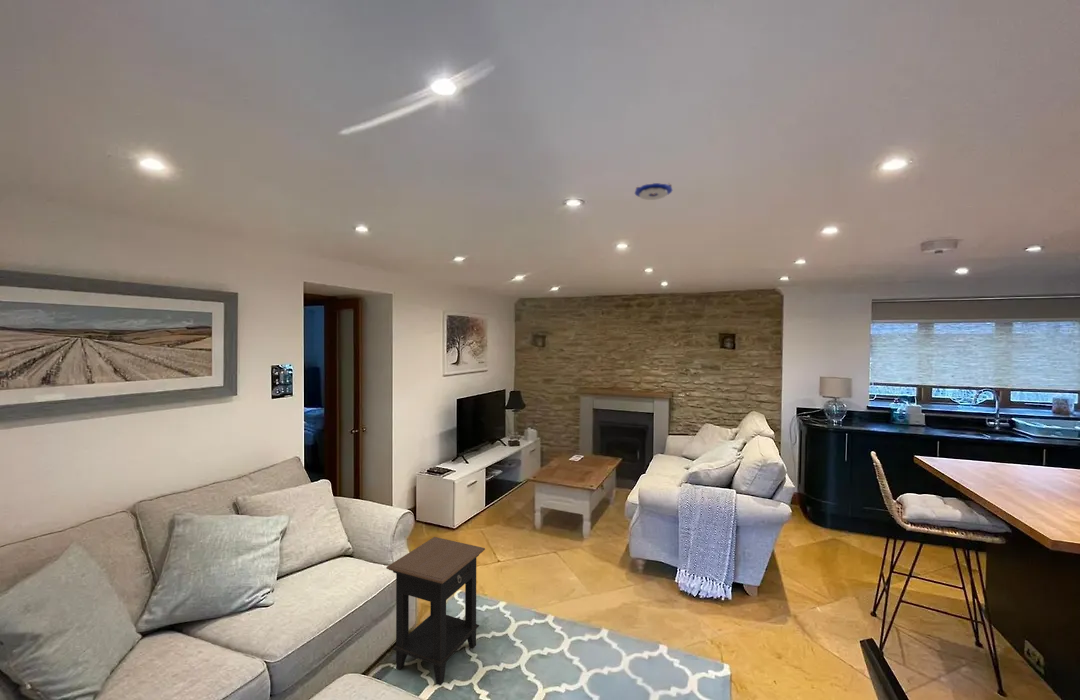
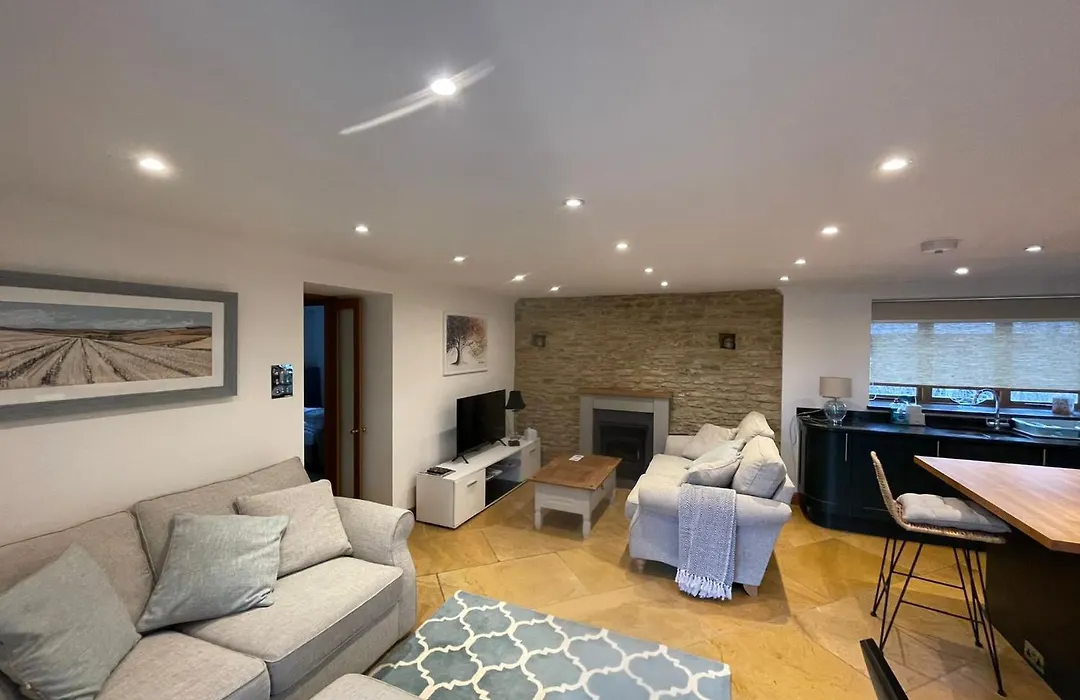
- side table (437, 606)
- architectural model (653, 189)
